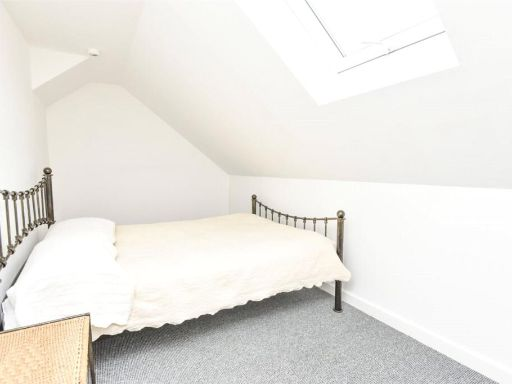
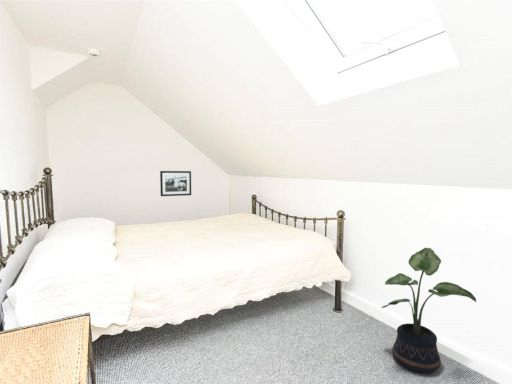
+ potted plant (422, 309)
+ picture frame (176, 183)
